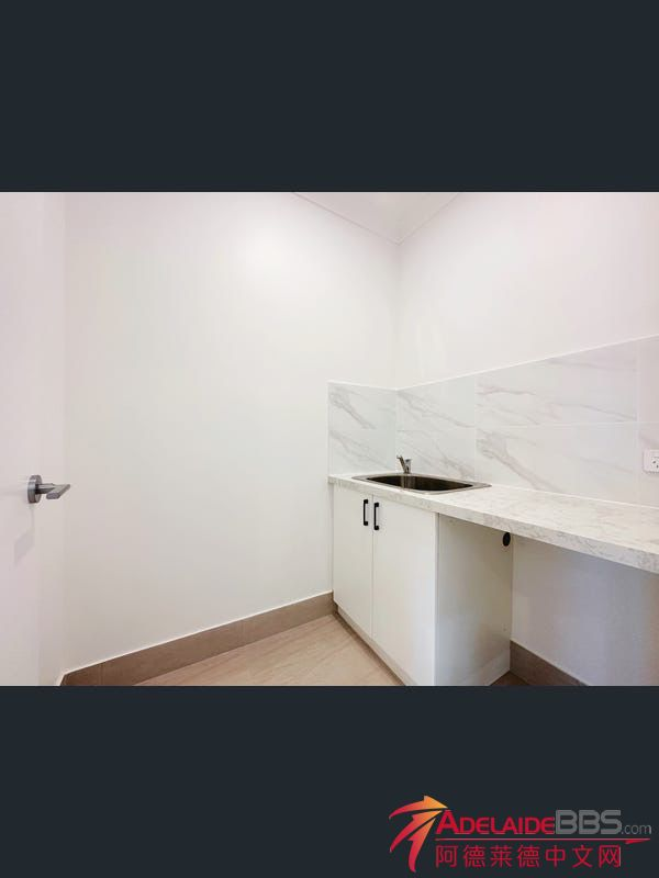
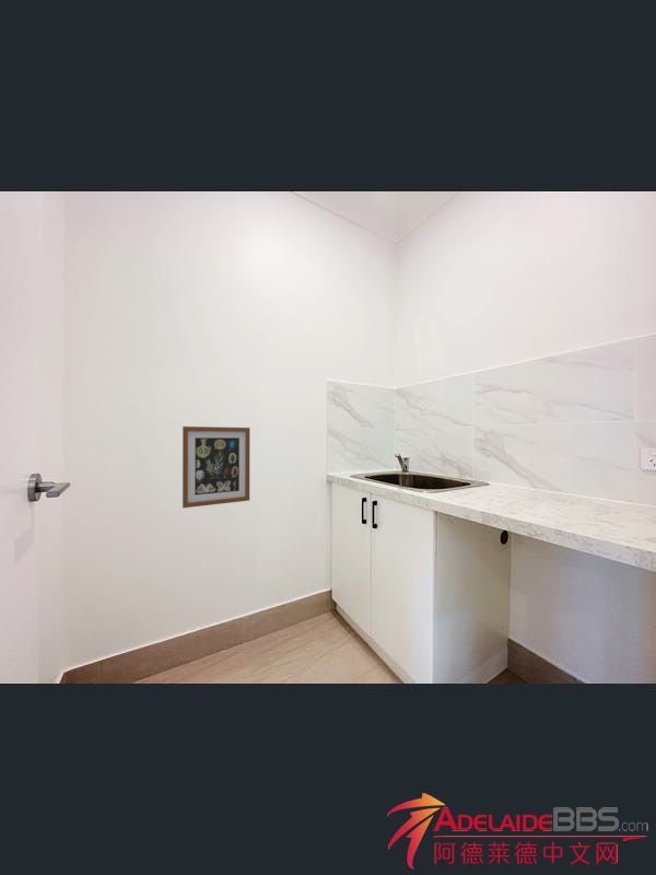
+ wall art (218, 465)
